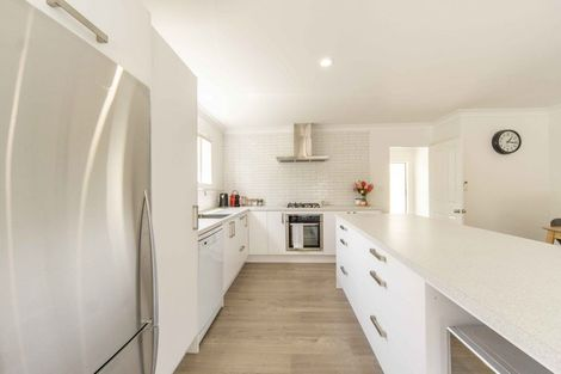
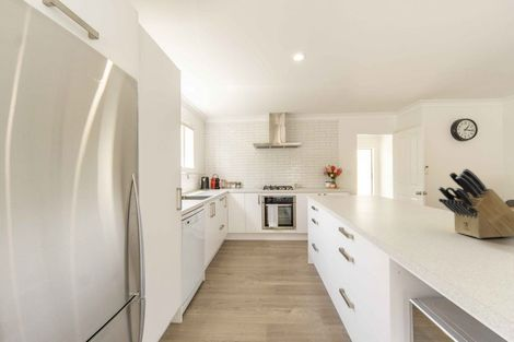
+ knife block (481, 201)
